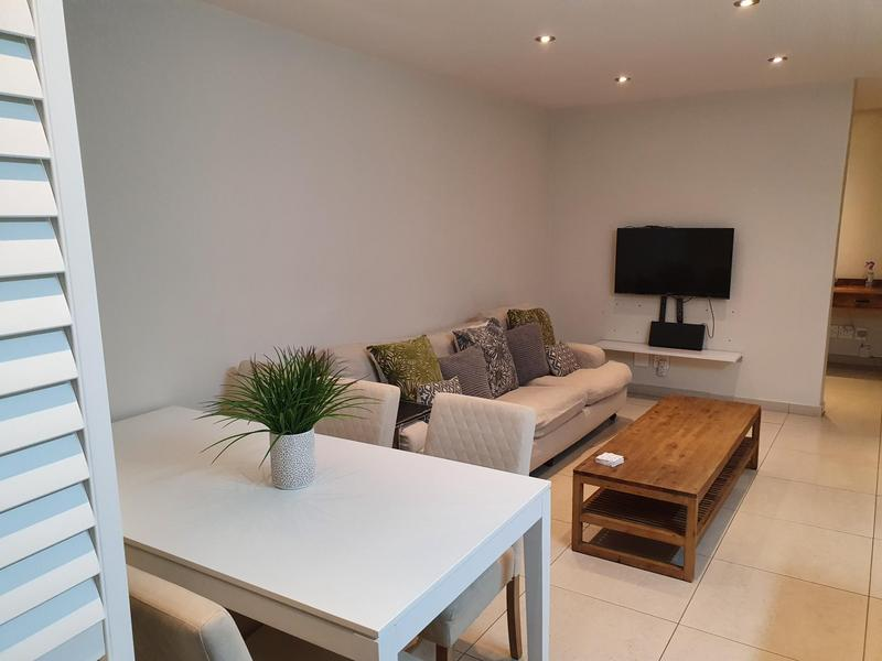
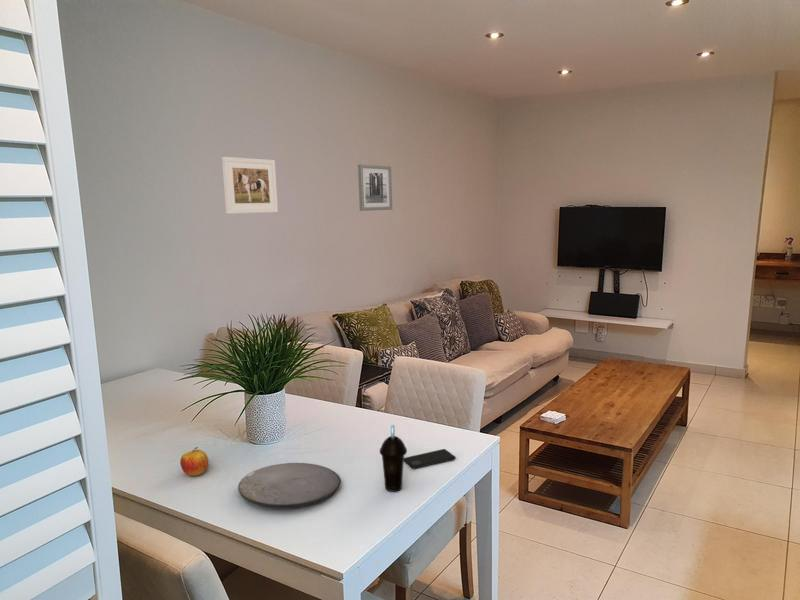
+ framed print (251, 185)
+ wall art (375, 188)
+ plate (290, 483)
+ smartphone (429, 458)
+ cup (393, 457)
+ apple (194, 460)
